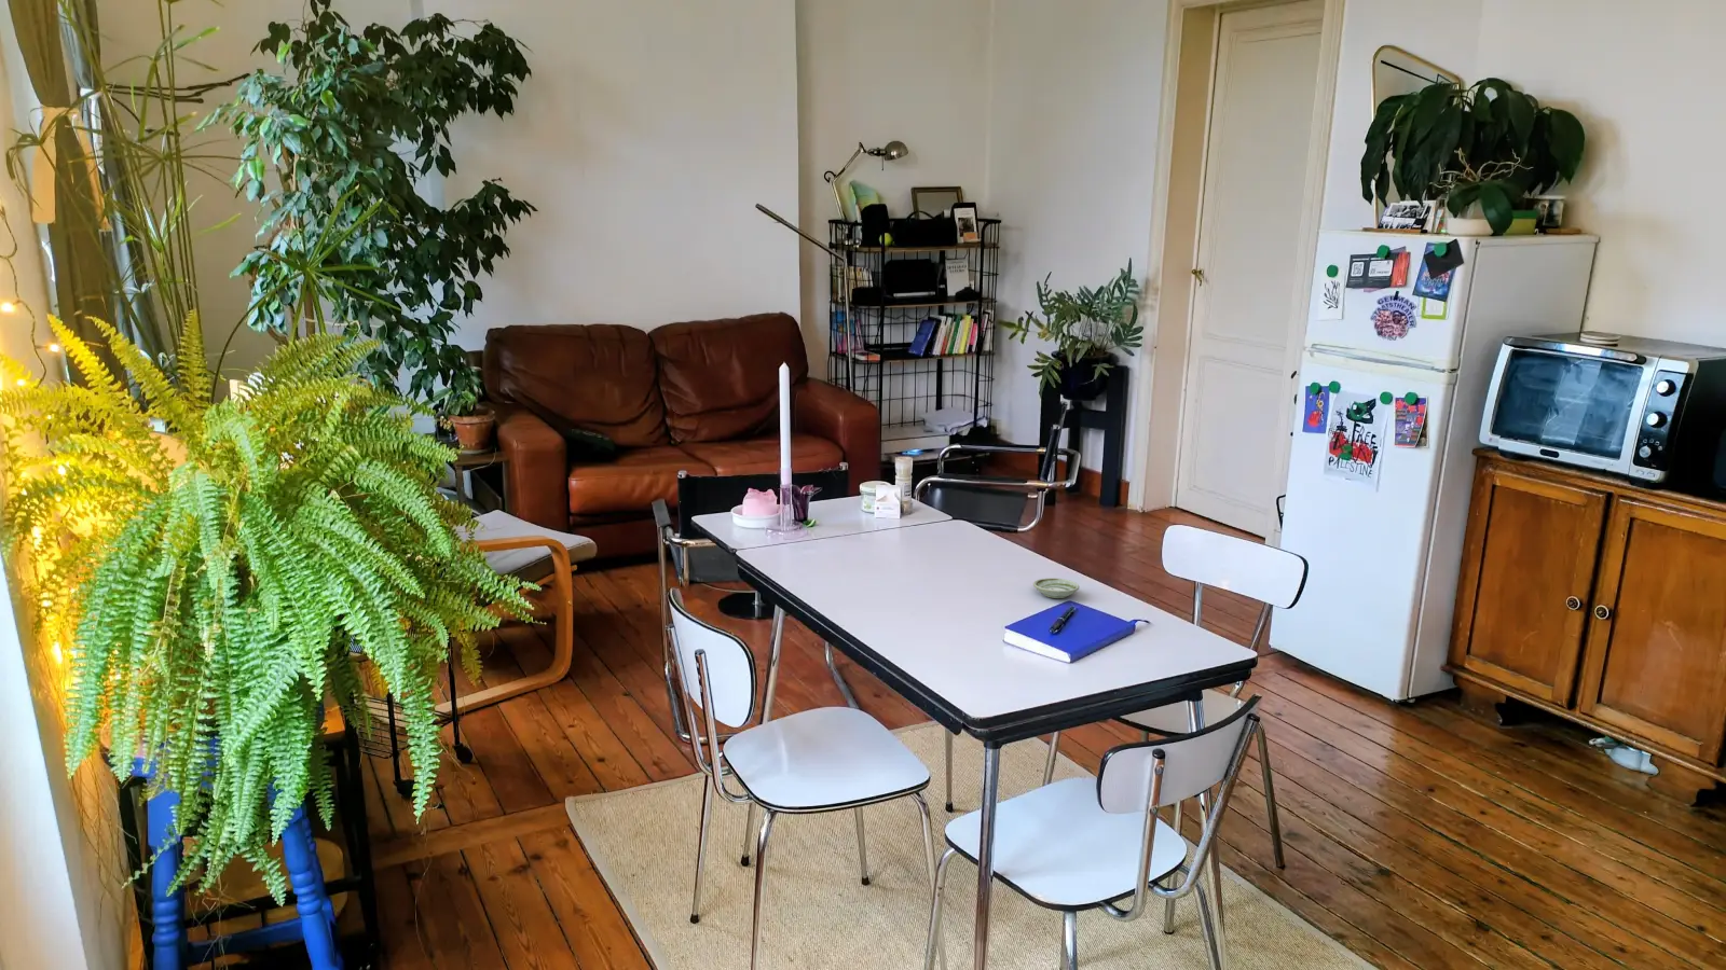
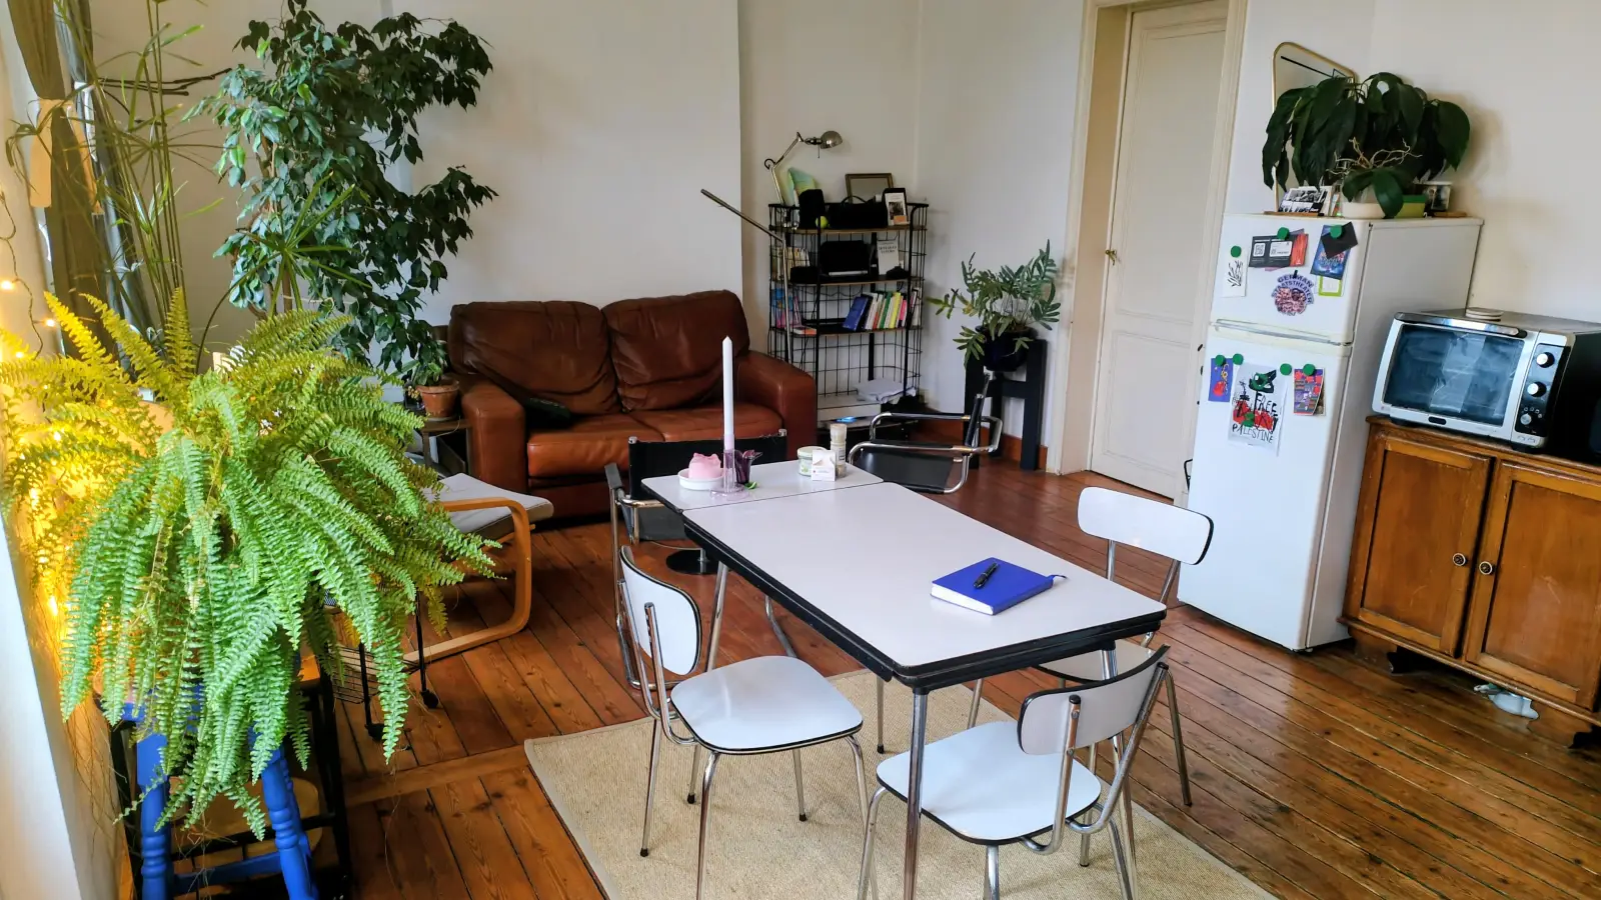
- saucer (1055, 589)
